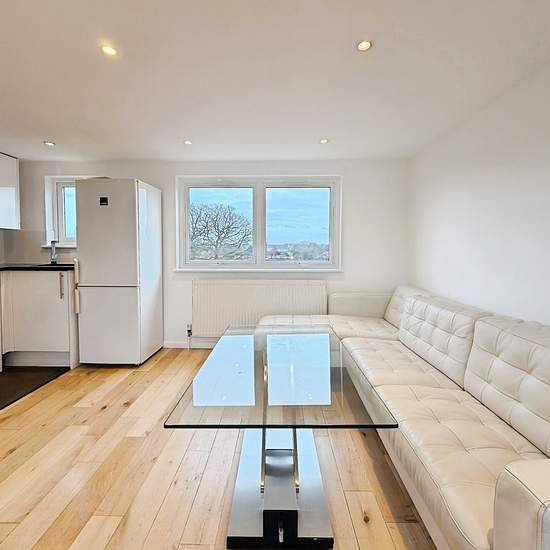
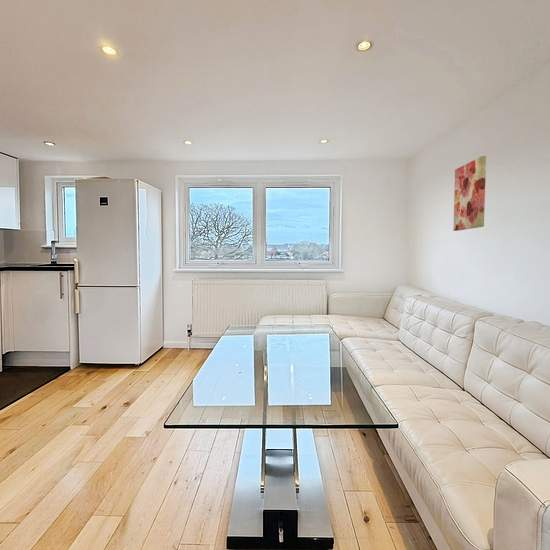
+ wall art (468, 196)
